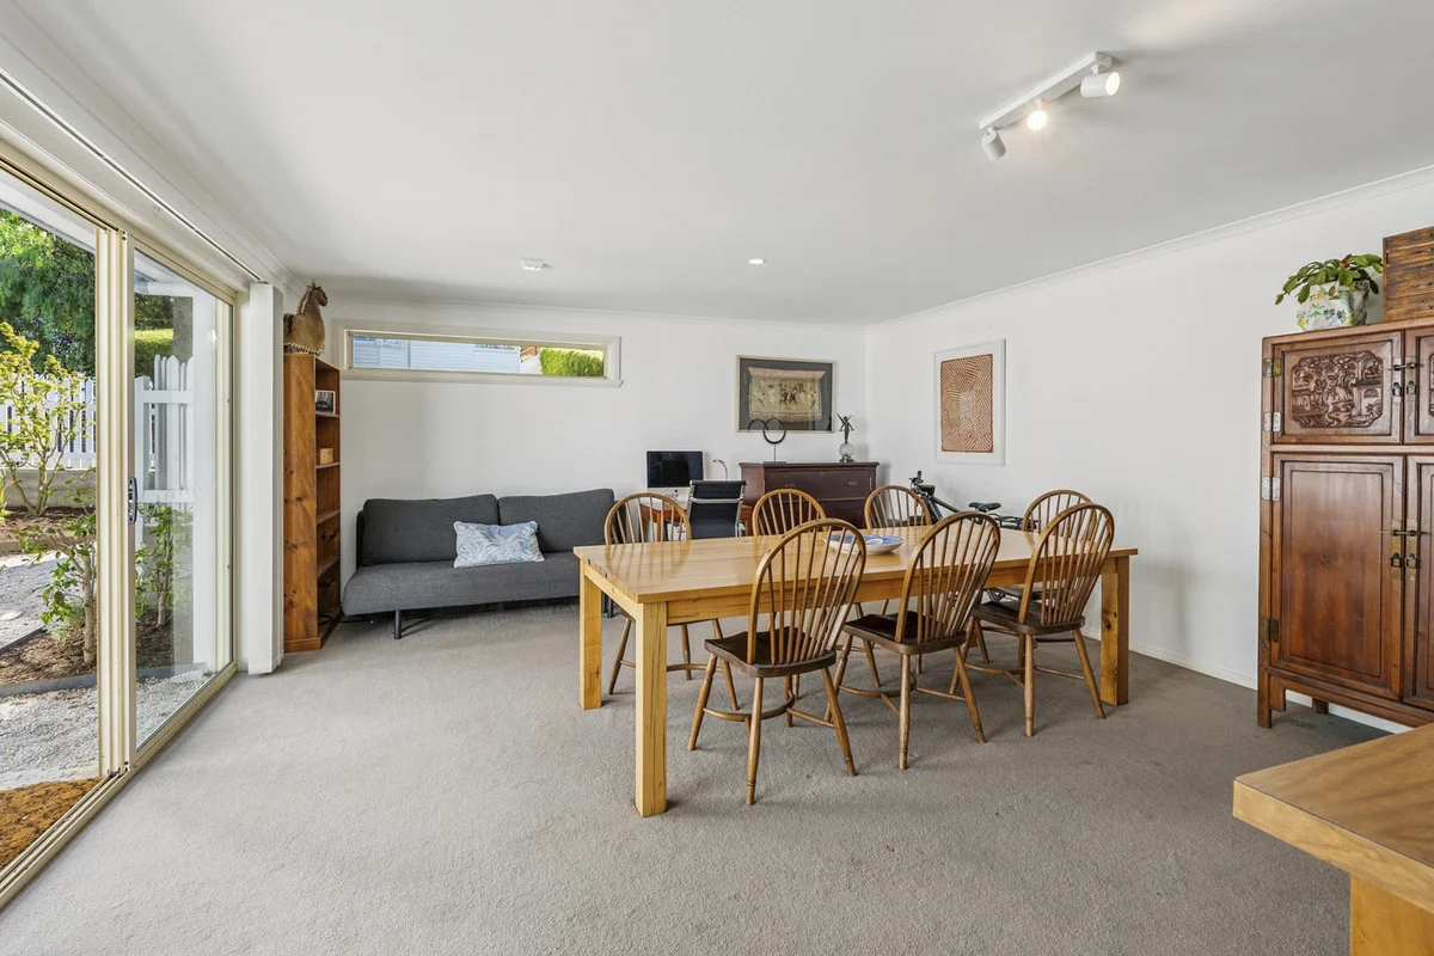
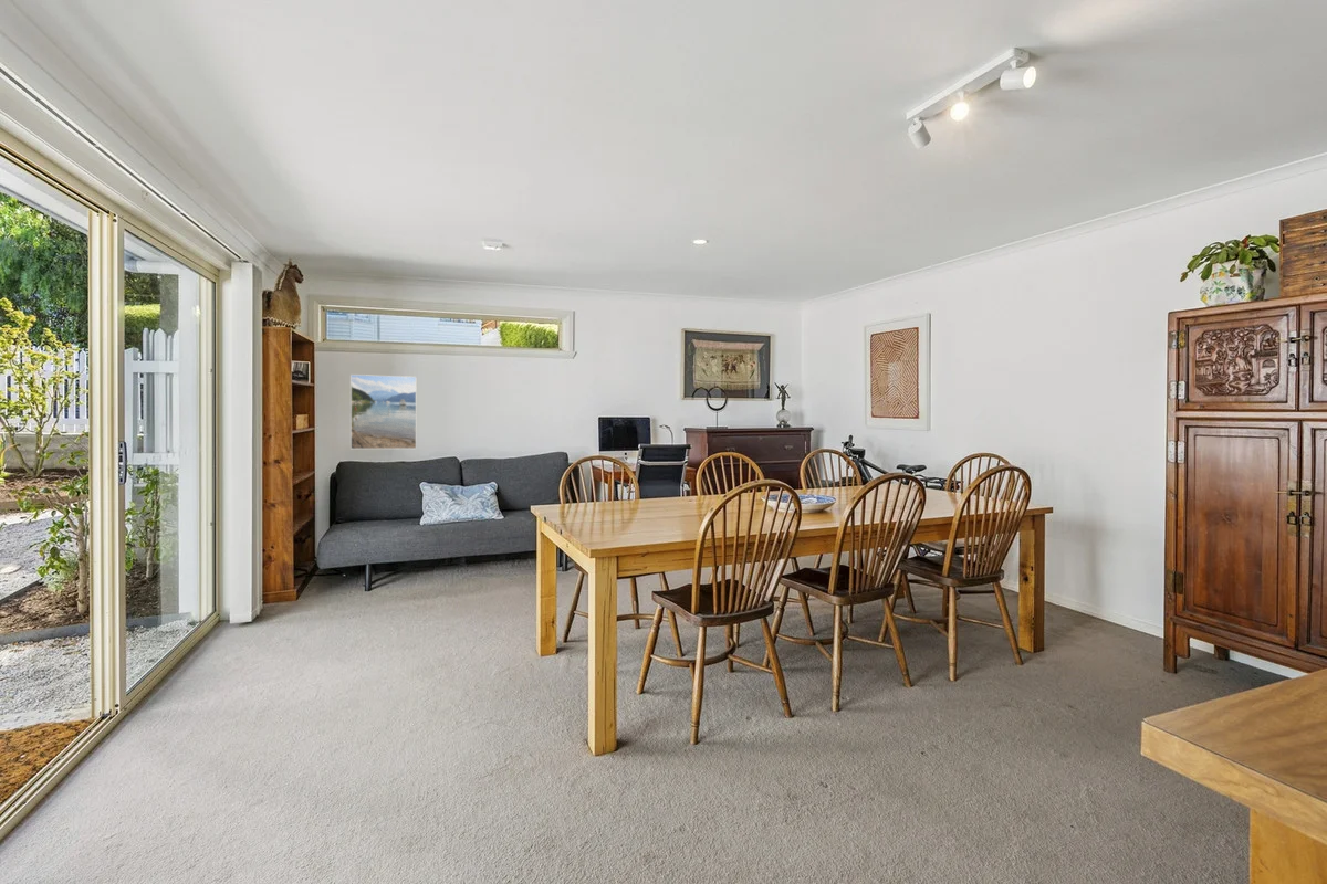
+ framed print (384, 412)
